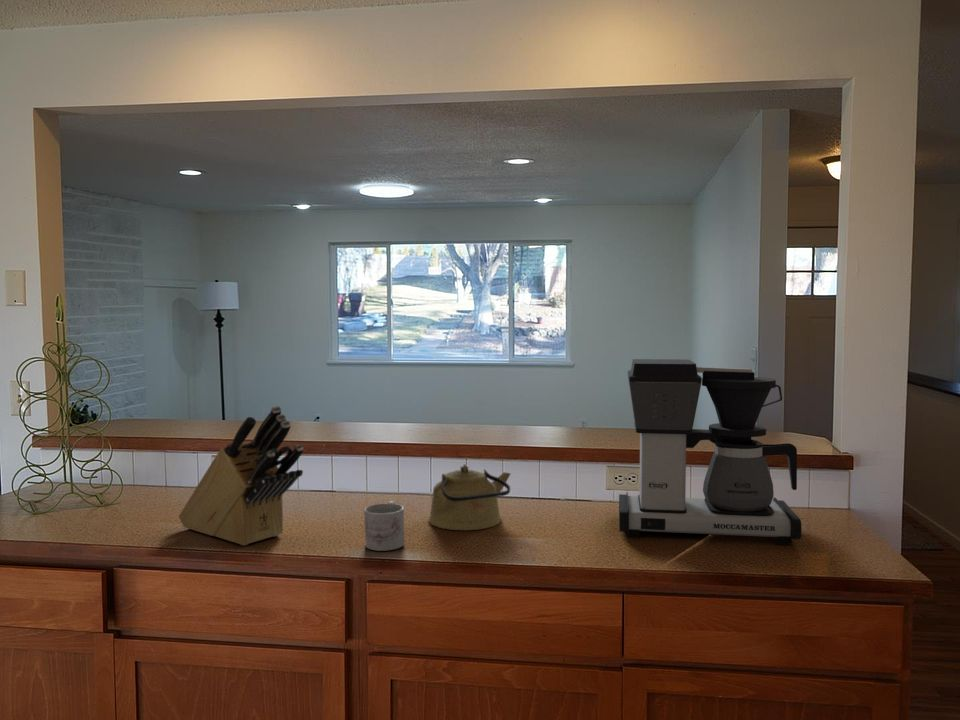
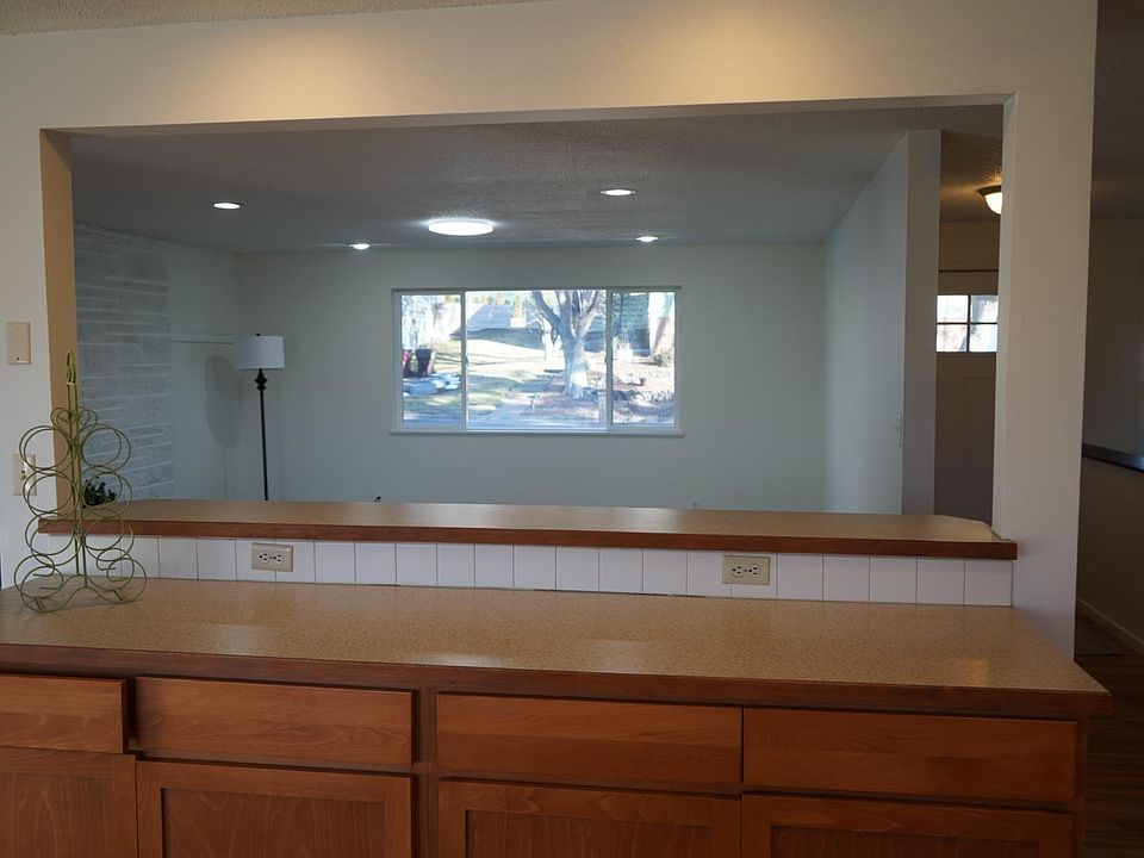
- kettle (472, 491)
- coffee maker (711, 441)
- mug (386, 524)
- knife block (240, 470)
